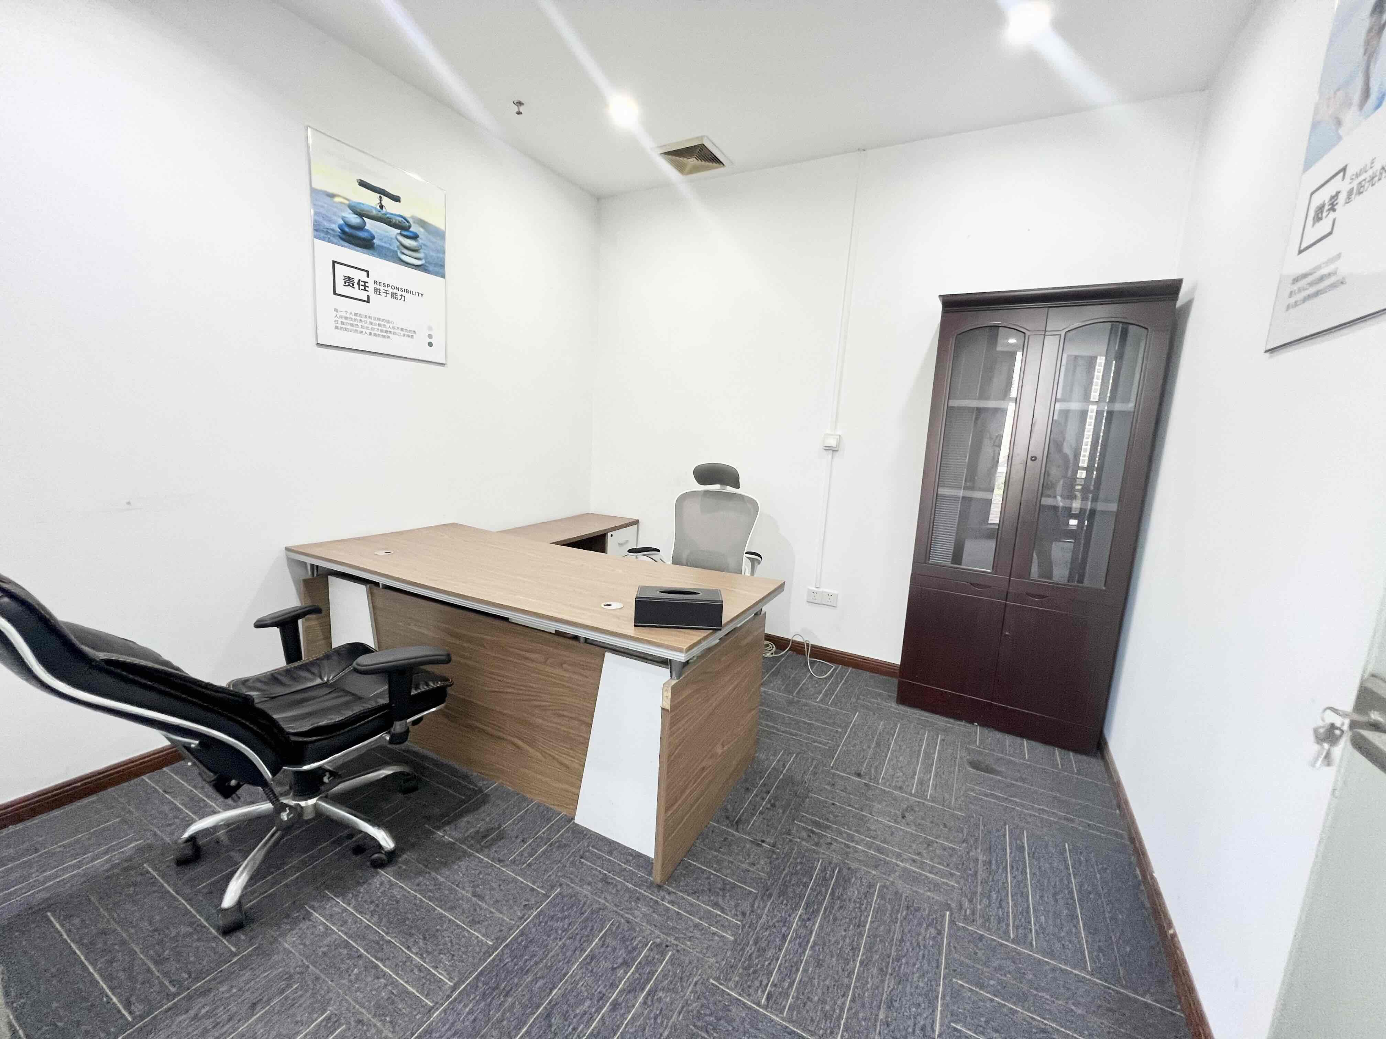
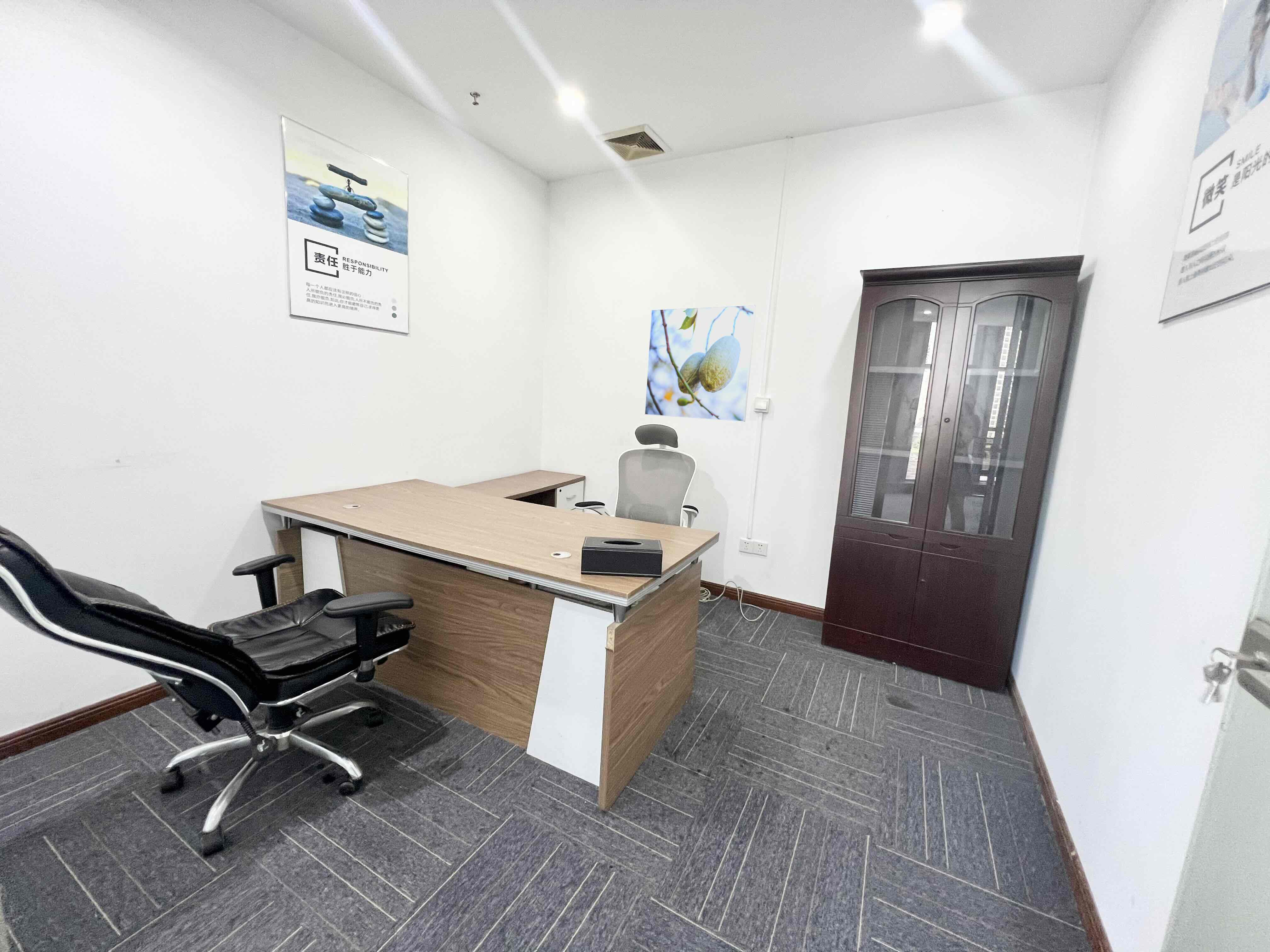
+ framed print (696, 364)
